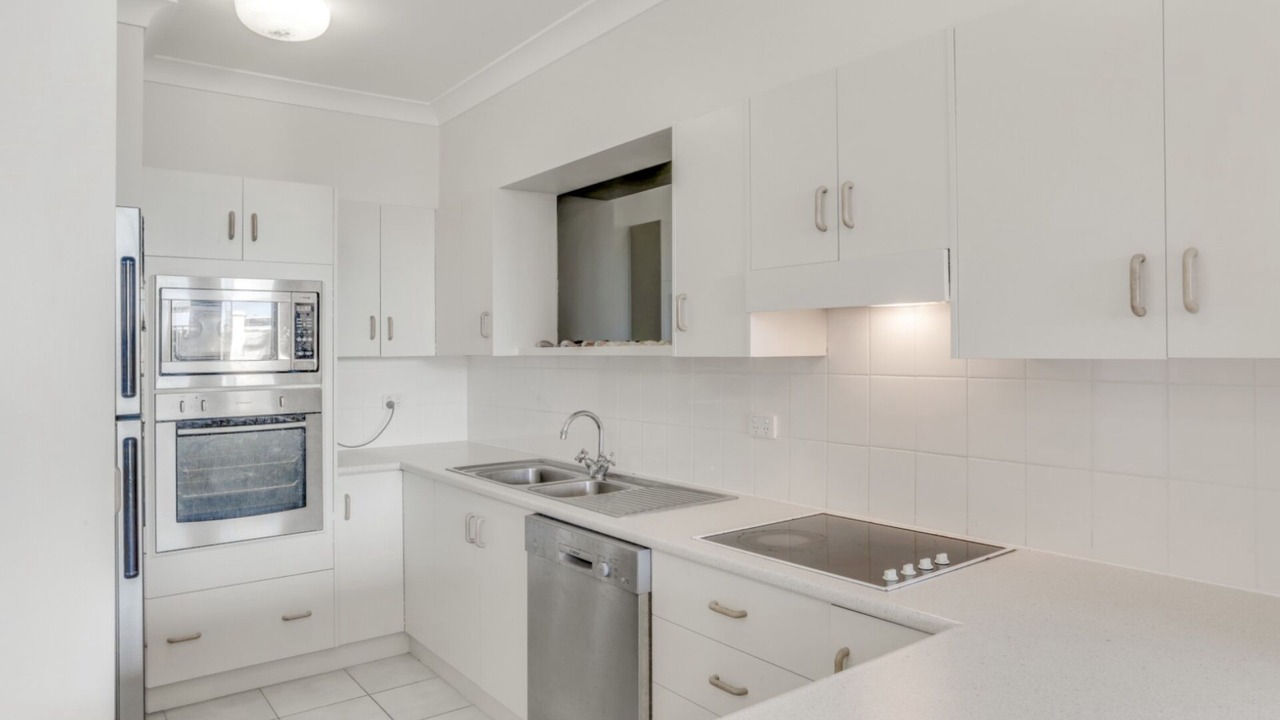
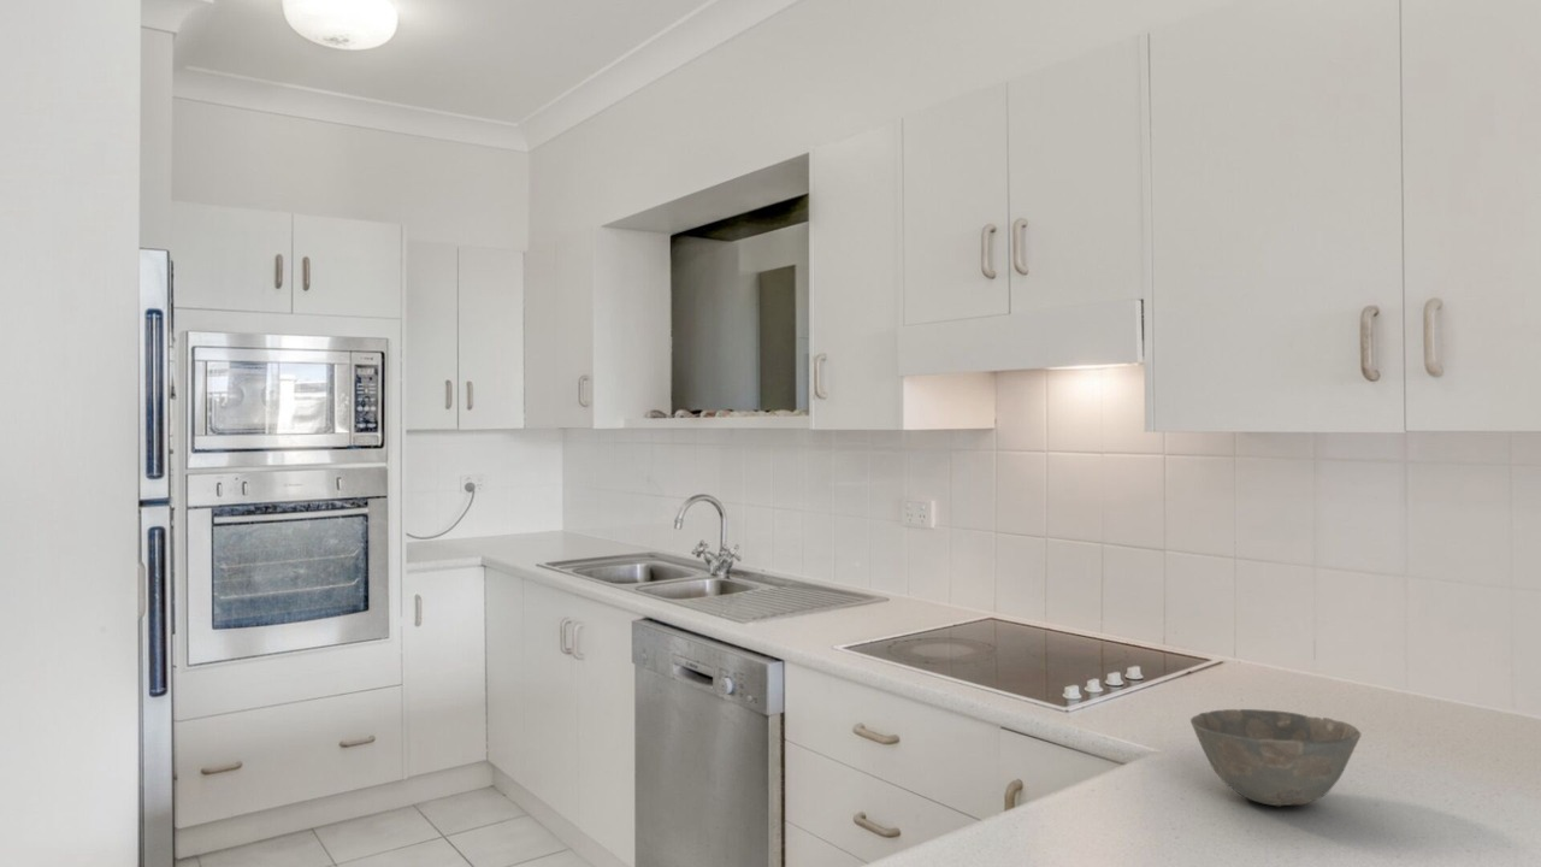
+ bowl (1271, 759)
